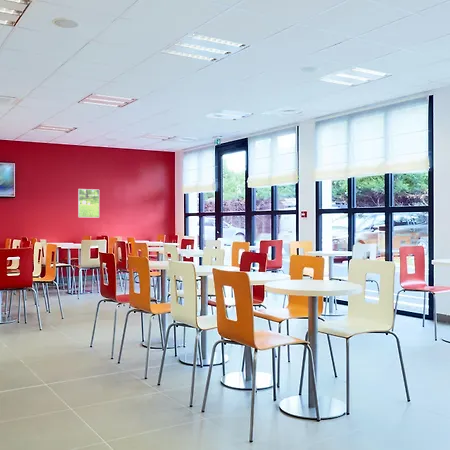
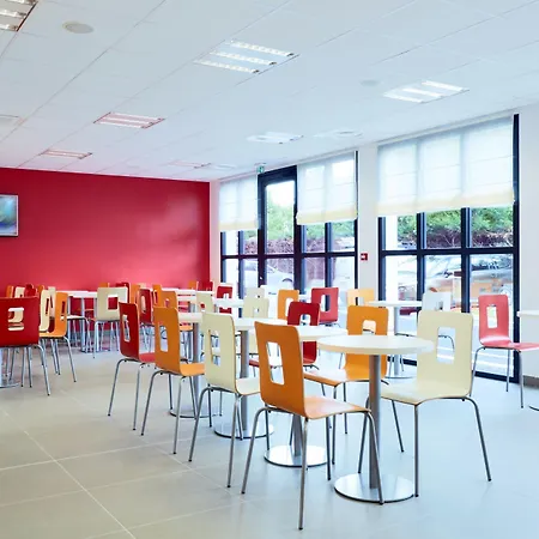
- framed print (88, 203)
